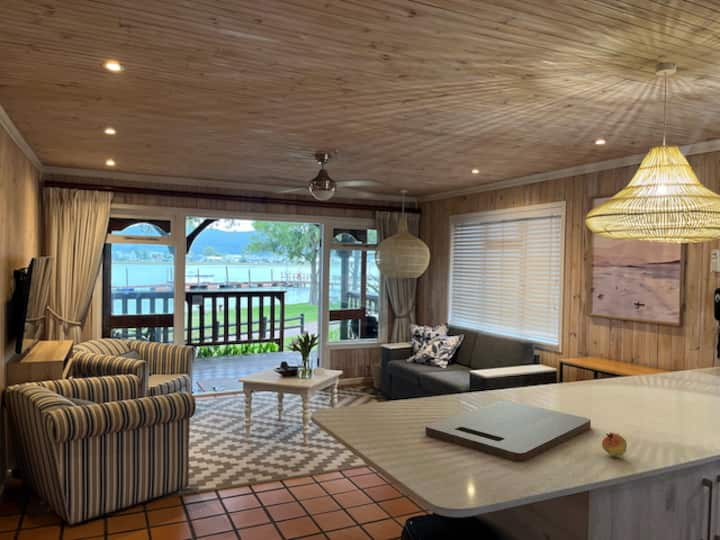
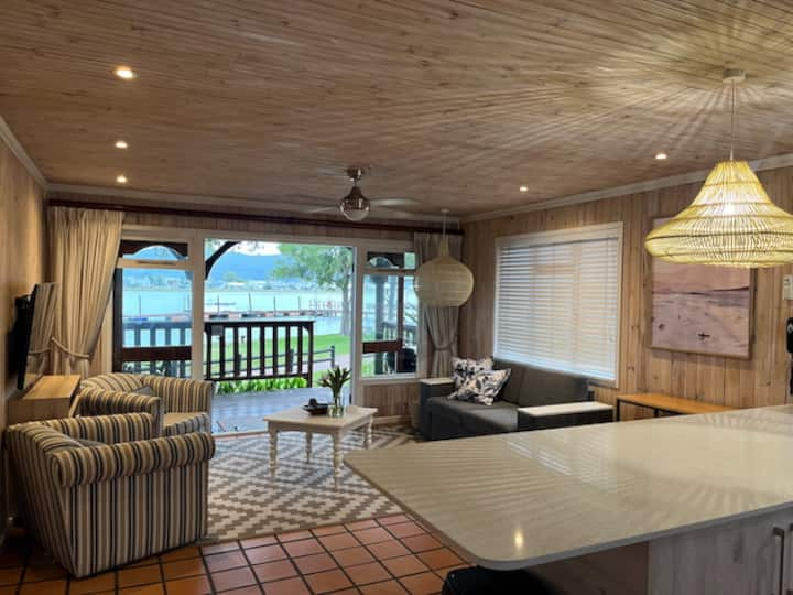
- cutting board (510, 426)
- fruit (614, 443)
